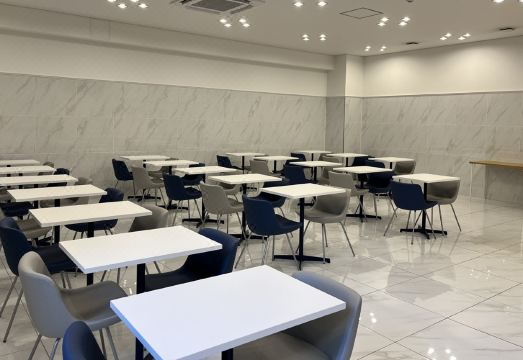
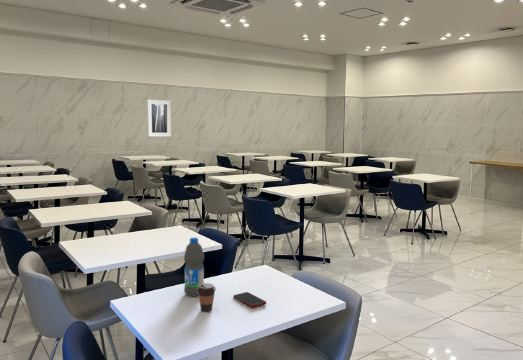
+ coffee cup (206, 297)
+ cell phone (249, 299)
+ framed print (159, 118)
+ water bottle (194, 266)
